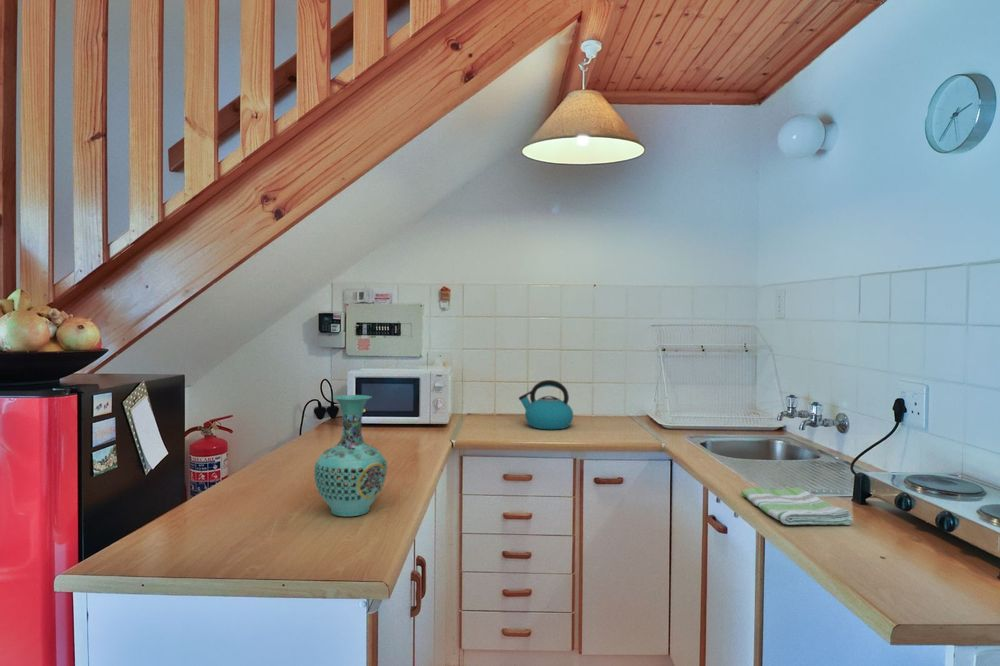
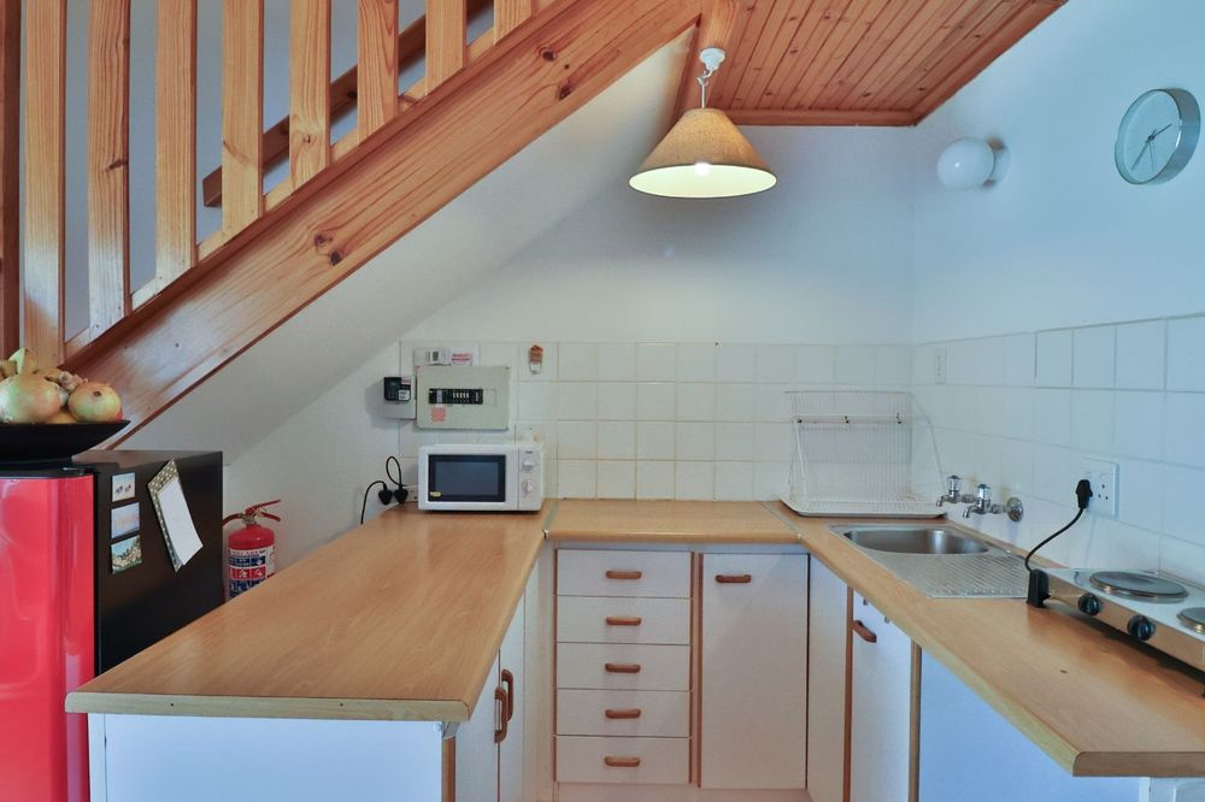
- vase (351, 453)
- kettle (545, 403)
- dish towel (792, 502)
